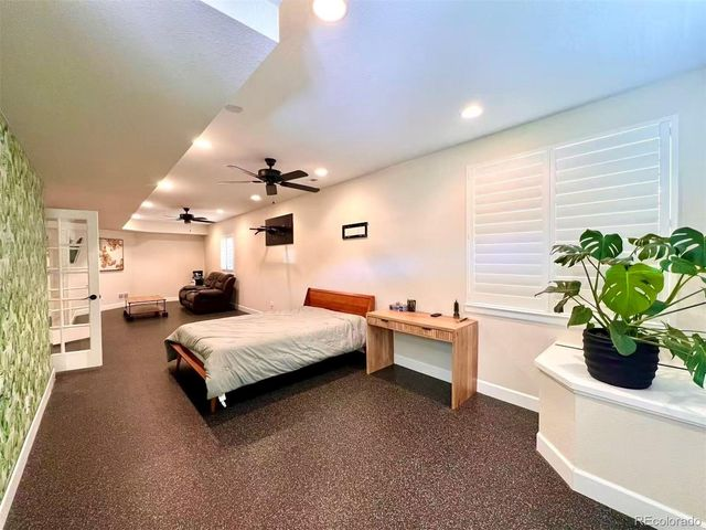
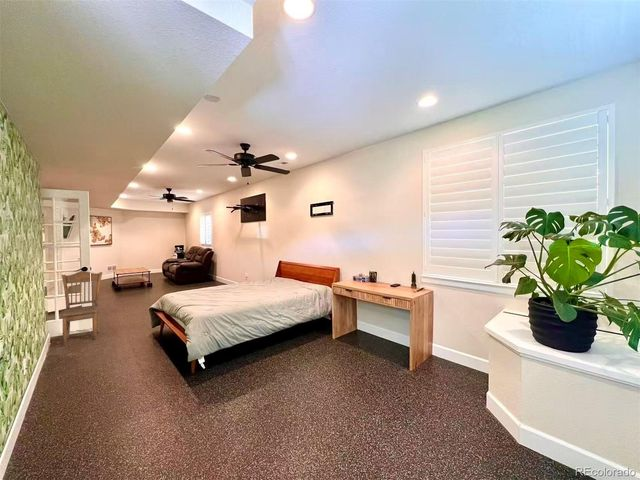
+ dining chair (81, 307)
